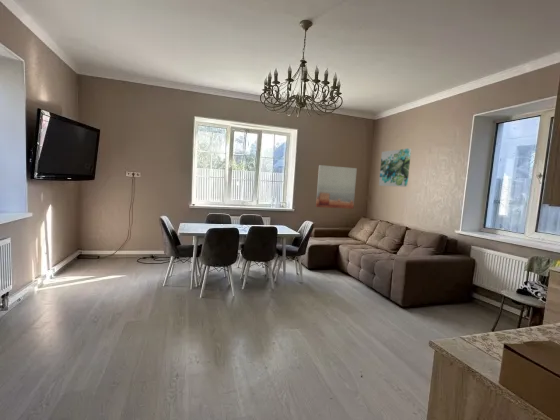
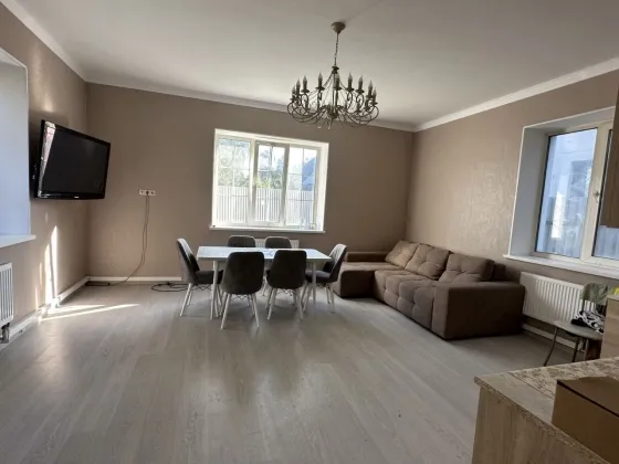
- wall art (394, 168)
- wall art (336, 187)
